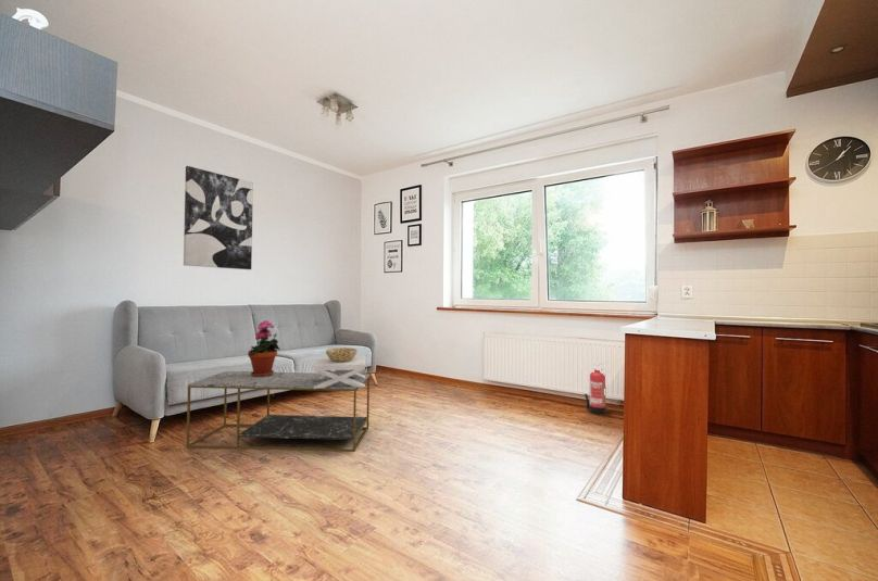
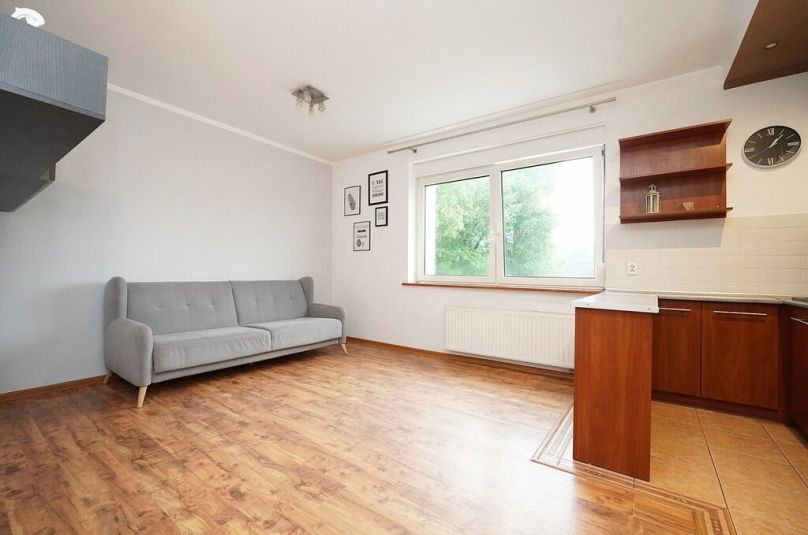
- coffee table (285, 415)
- fire extinguisher (594, 384)
- potted plant (264, 346)
- decorative bowl (341, 365)
- wall art (220, 220)
